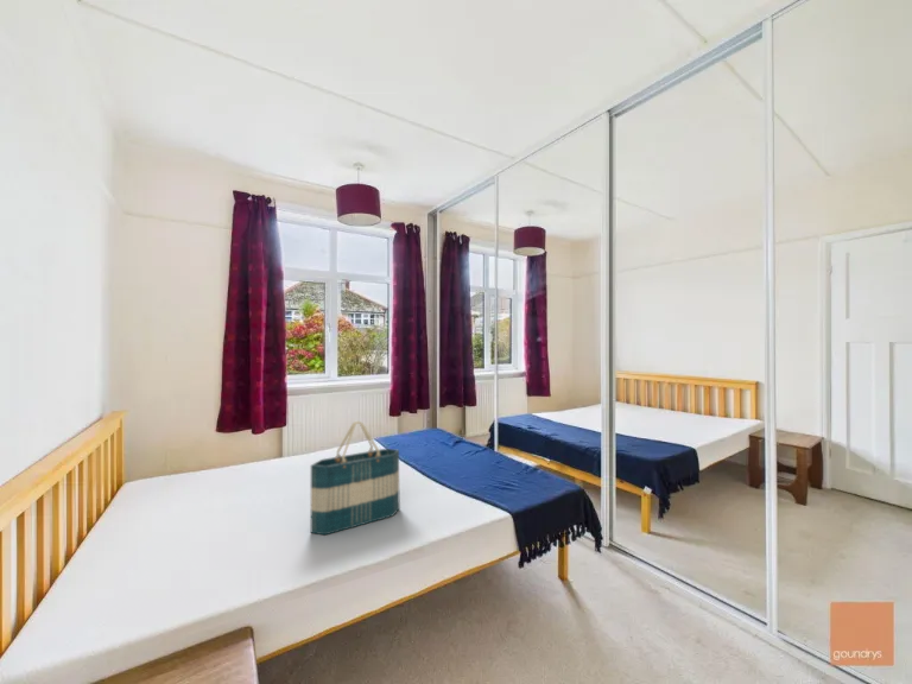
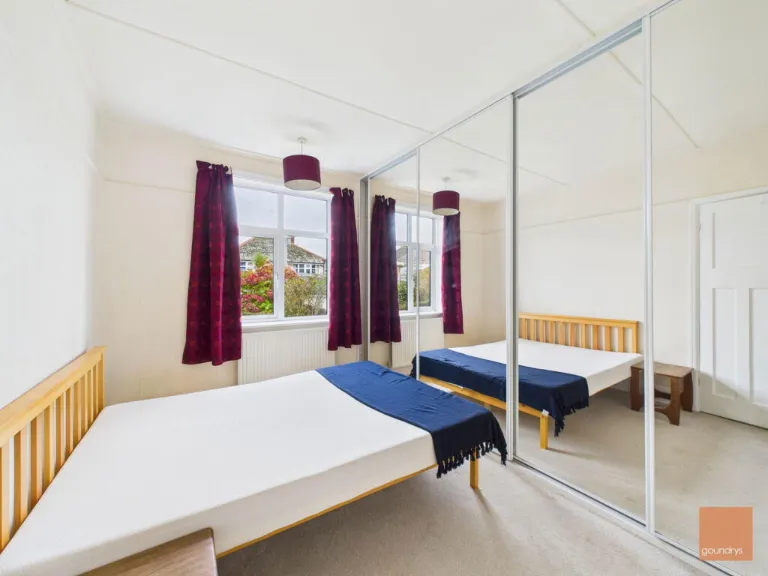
- tote bag (357, 470)
